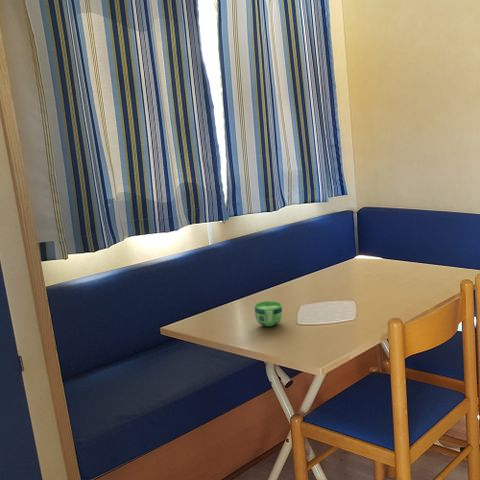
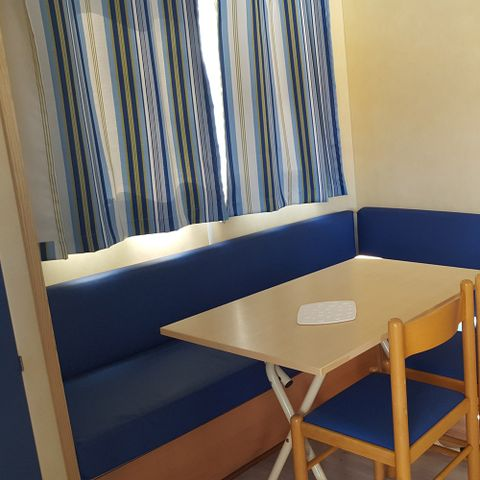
- cup (270, 315)
